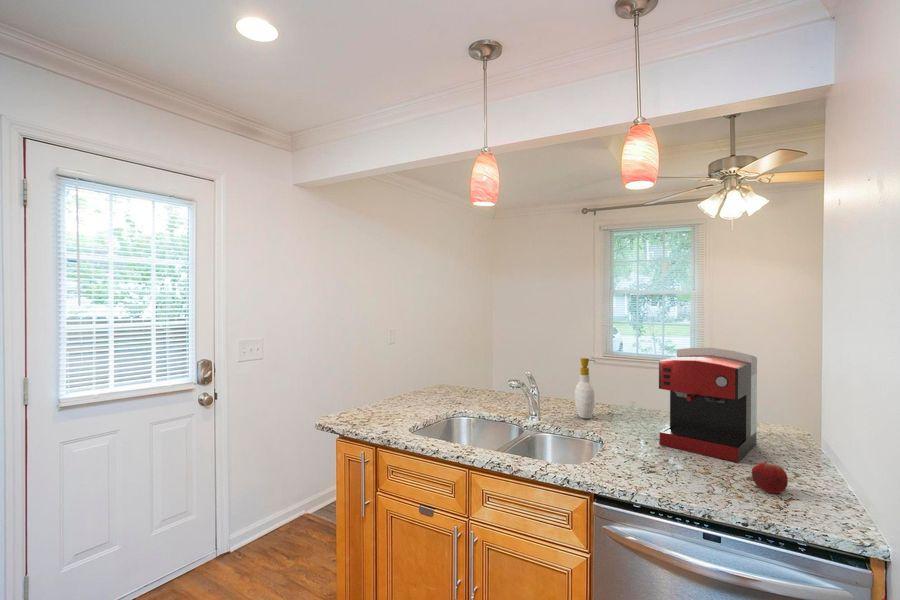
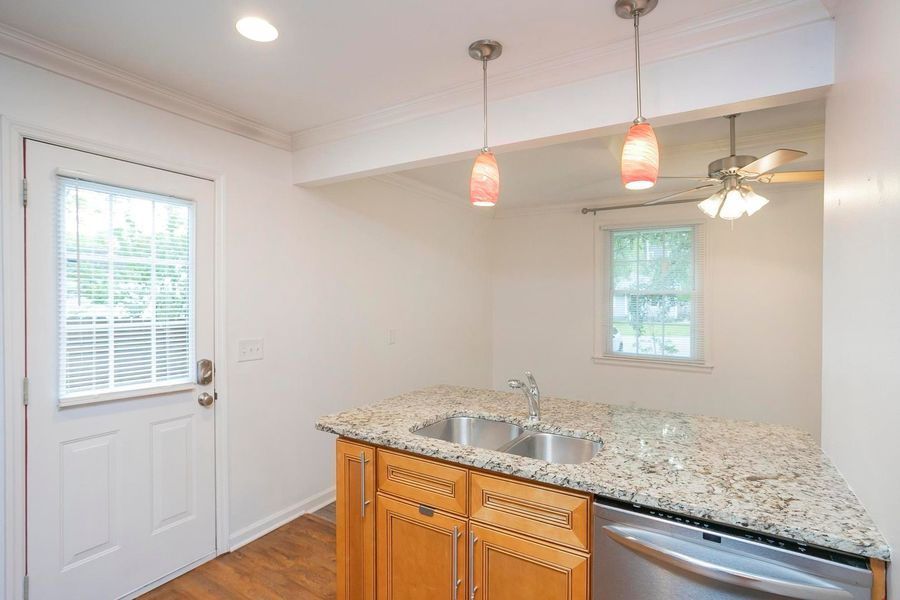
- soap bottle (585, 387)
- fruit (769, 476)
- coffee maker (704, 398)
